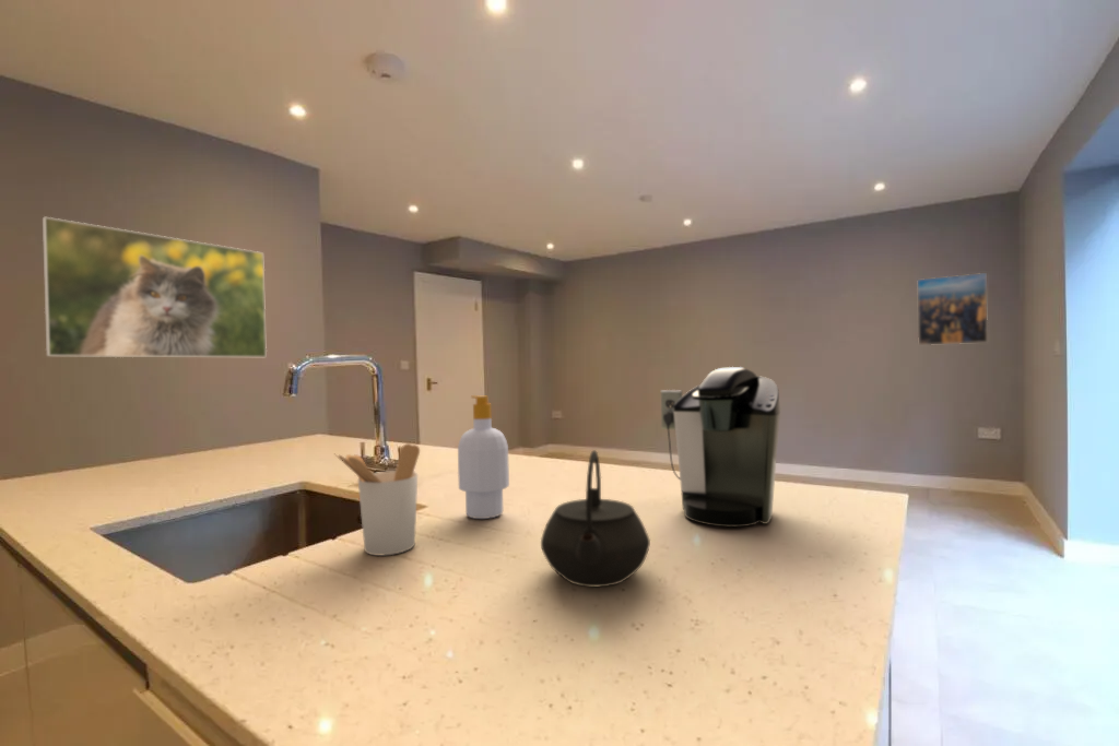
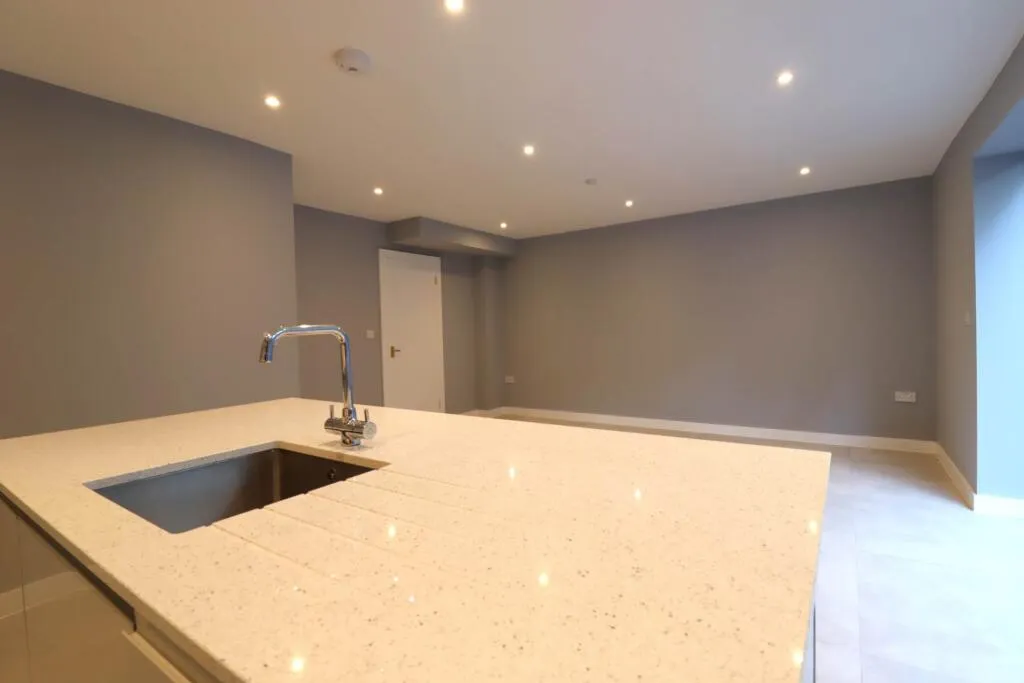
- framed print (169, 297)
- kettle (593, 514)
- coffee maker (703, 437)
- soap bottle (483, 454)
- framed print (951, 310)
- utensil holder (377, 497)
